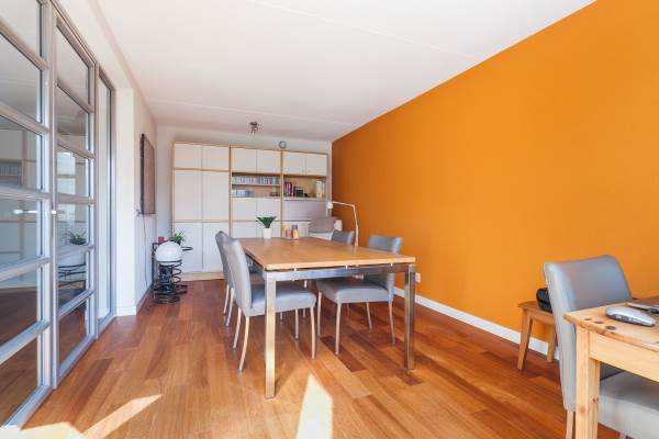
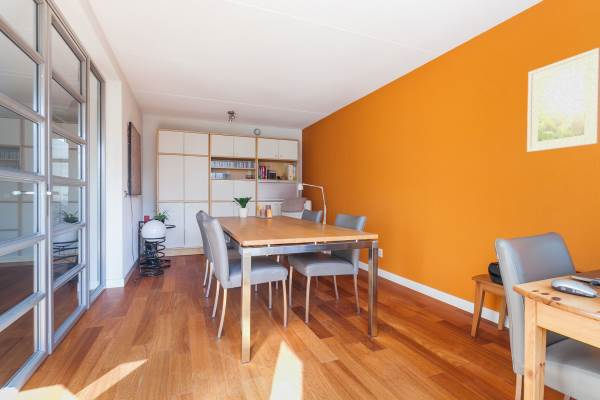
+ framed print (560, 104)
